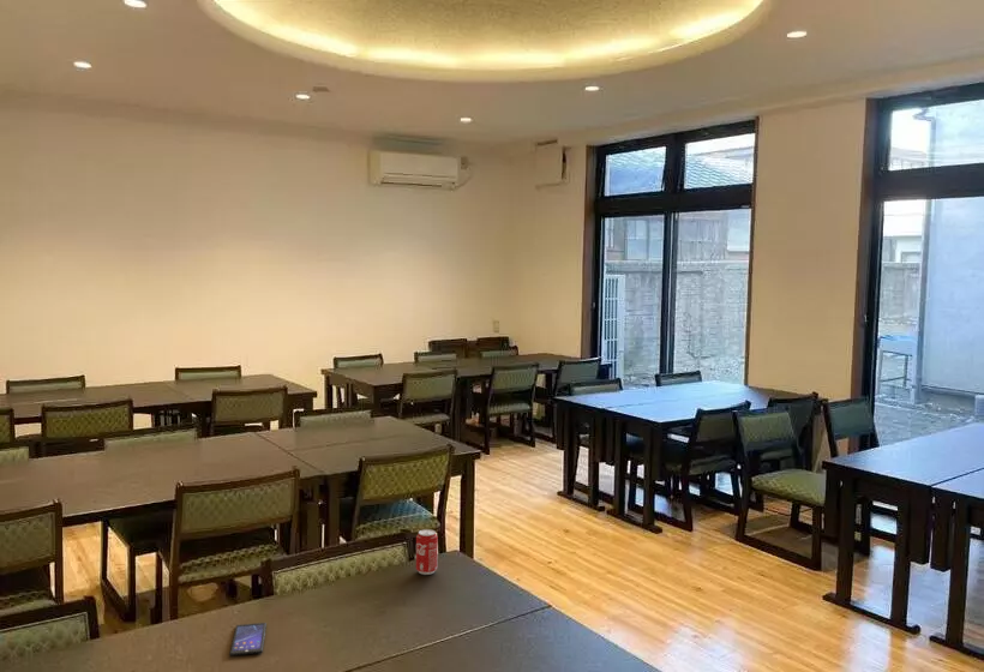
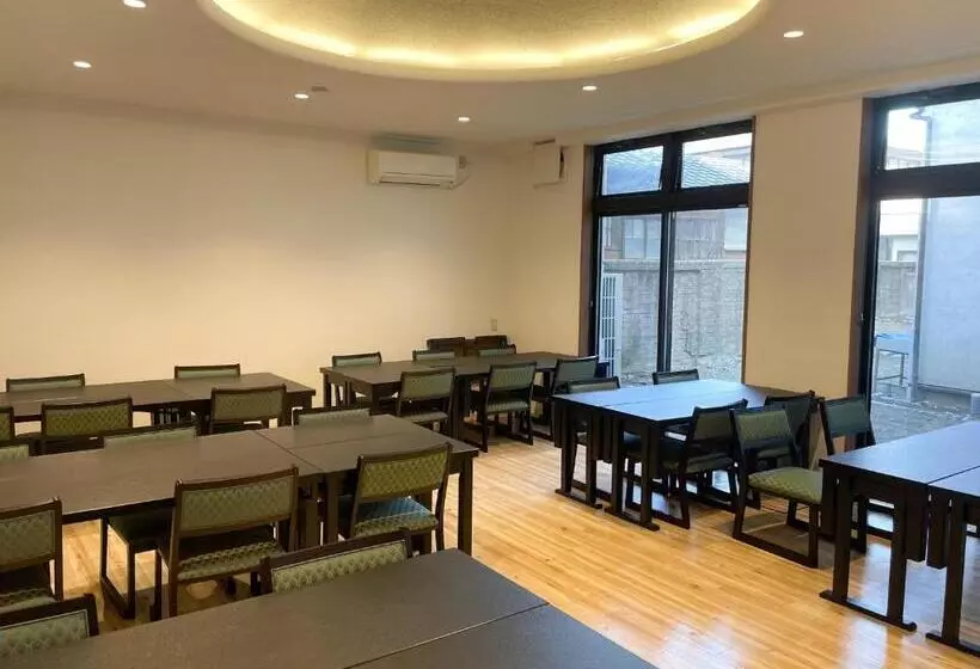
- beverage can (426, 551)
- smartphone (248, 637)
